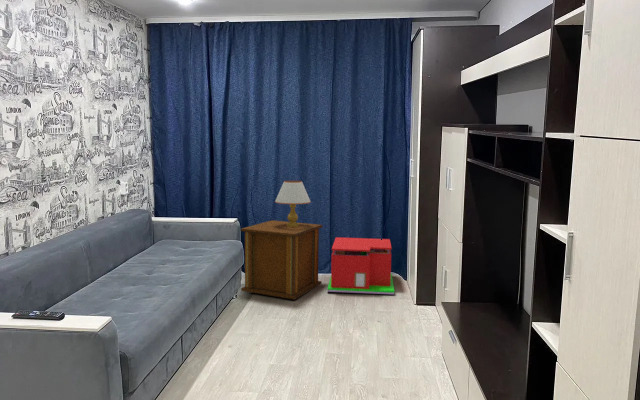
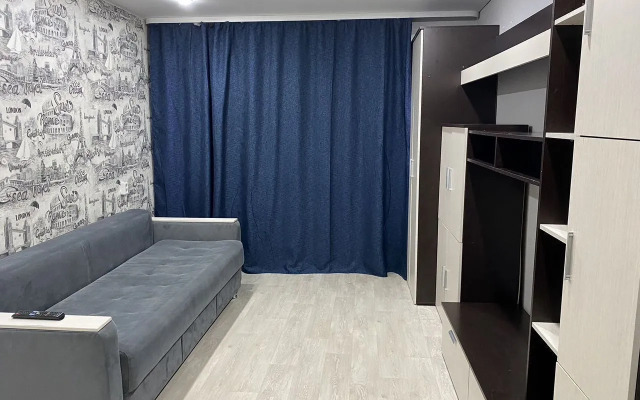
- storage bin (361, 263)
- side table (282, 257)
- table lamp (292, 203)
